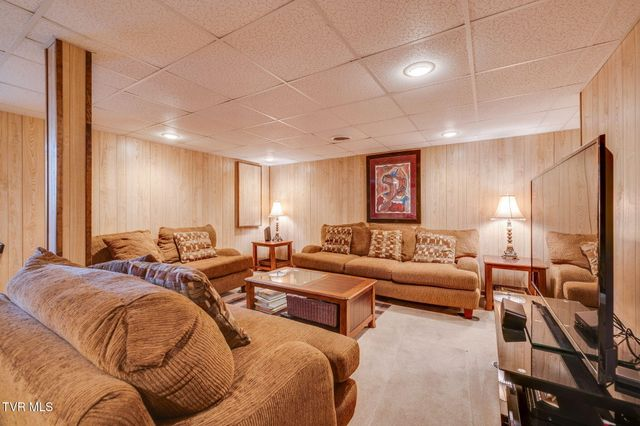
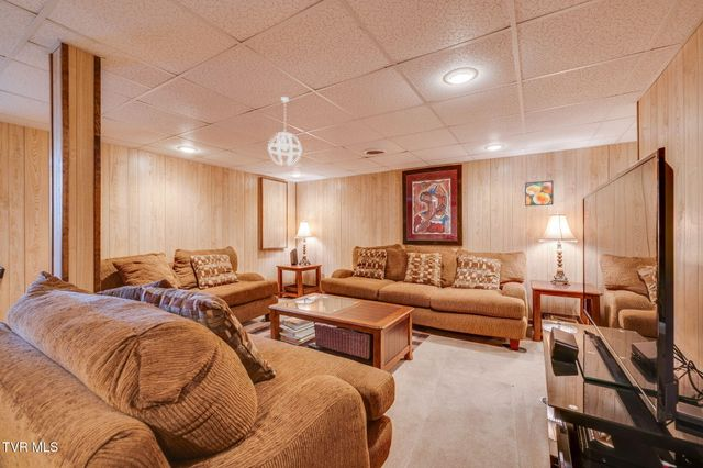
+ pendant light (284, 132)
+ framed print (538, 193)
